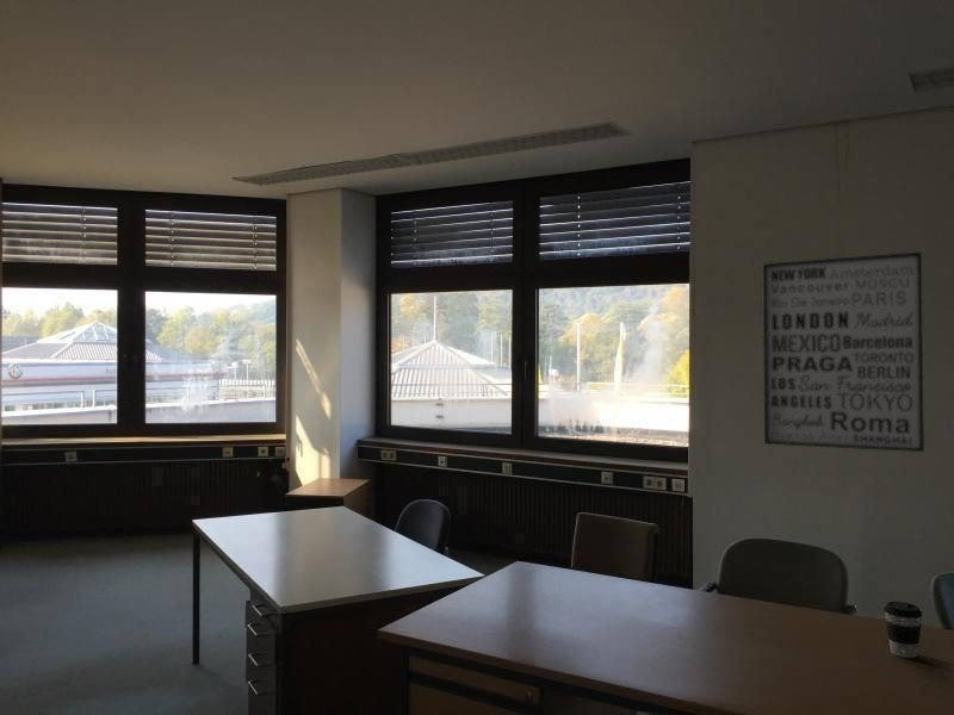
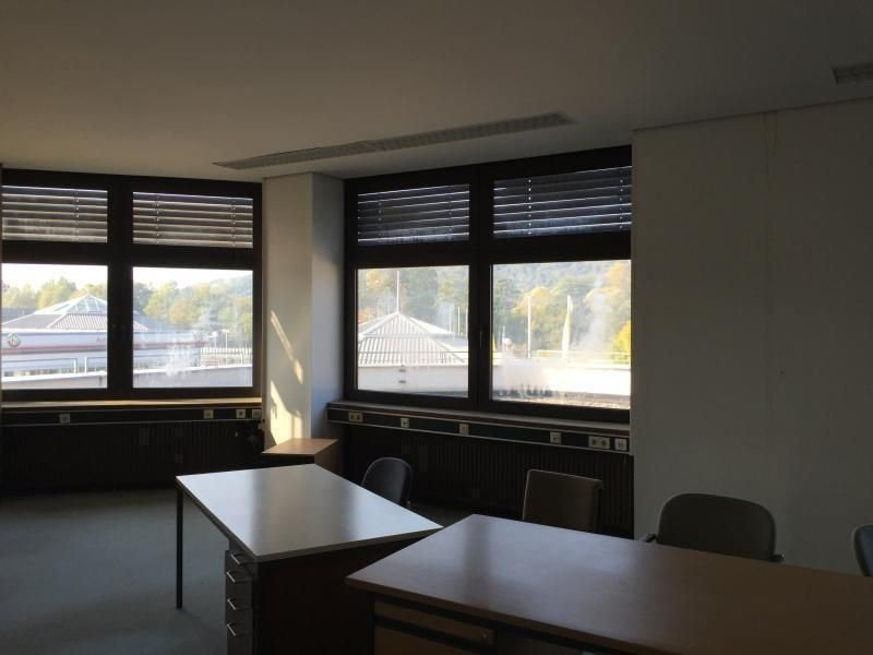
- coffee cup (903, 629)
- wall art (838, 353)
